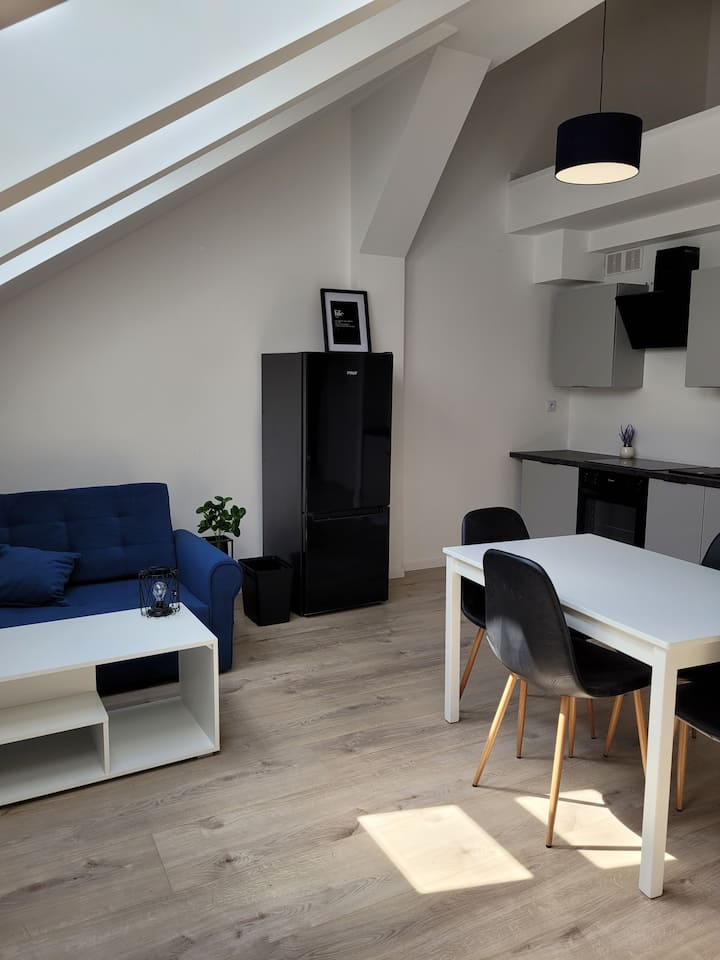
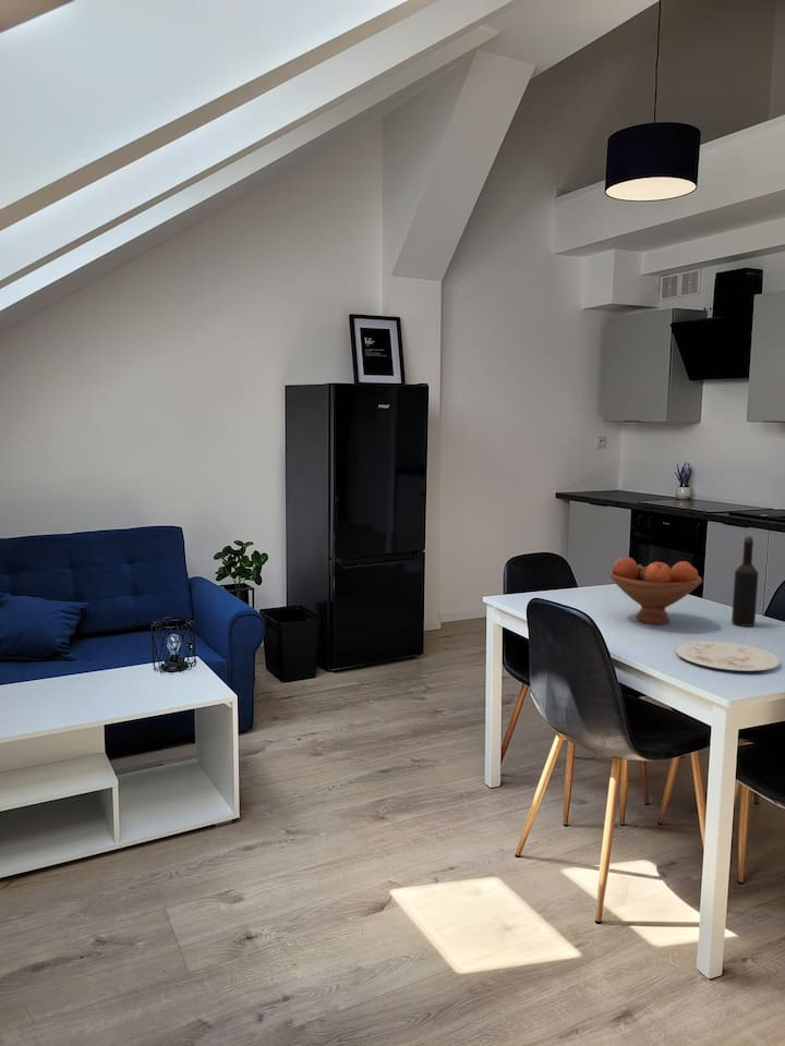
+ wine bottle (746, 580)
+ fruit bowl (654, 588)
+ plate (726, 656)
